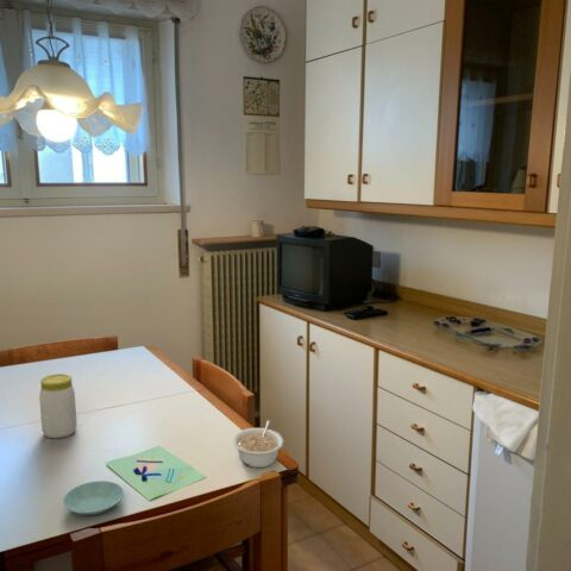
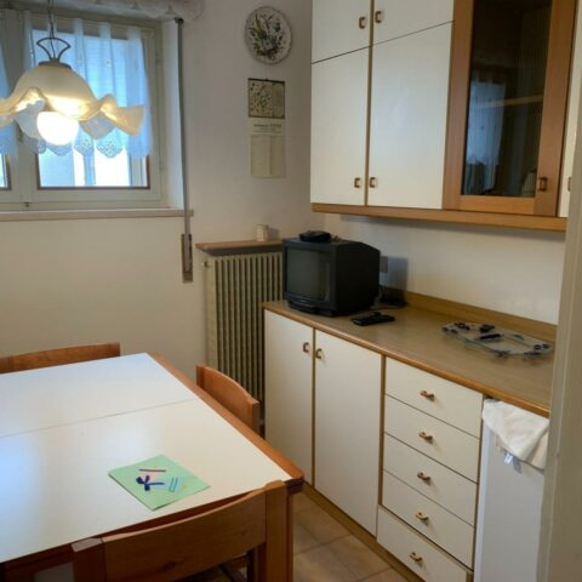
- jar (57, 404)
- legume (257, 446)
- saucer (94, 500)
